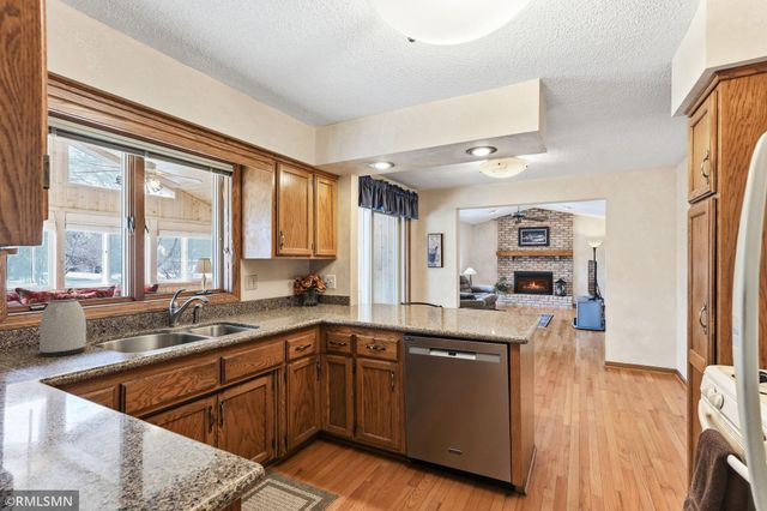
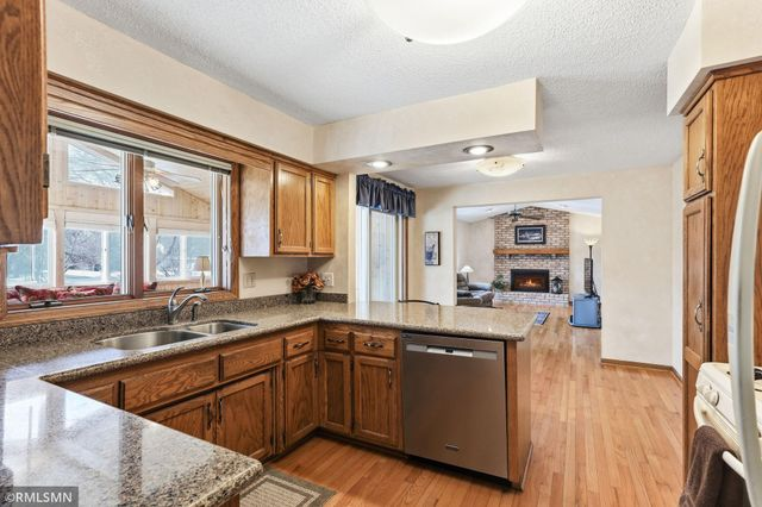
- kettle (66, 323)
